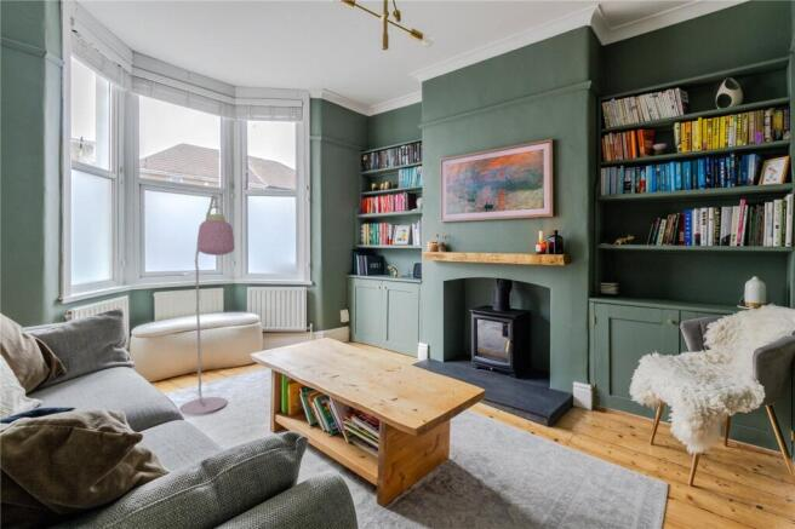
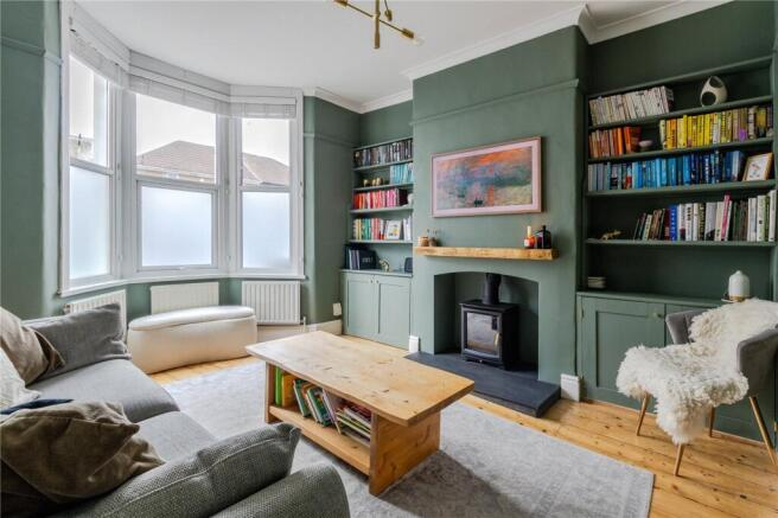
- floor lamp (198, 301)
